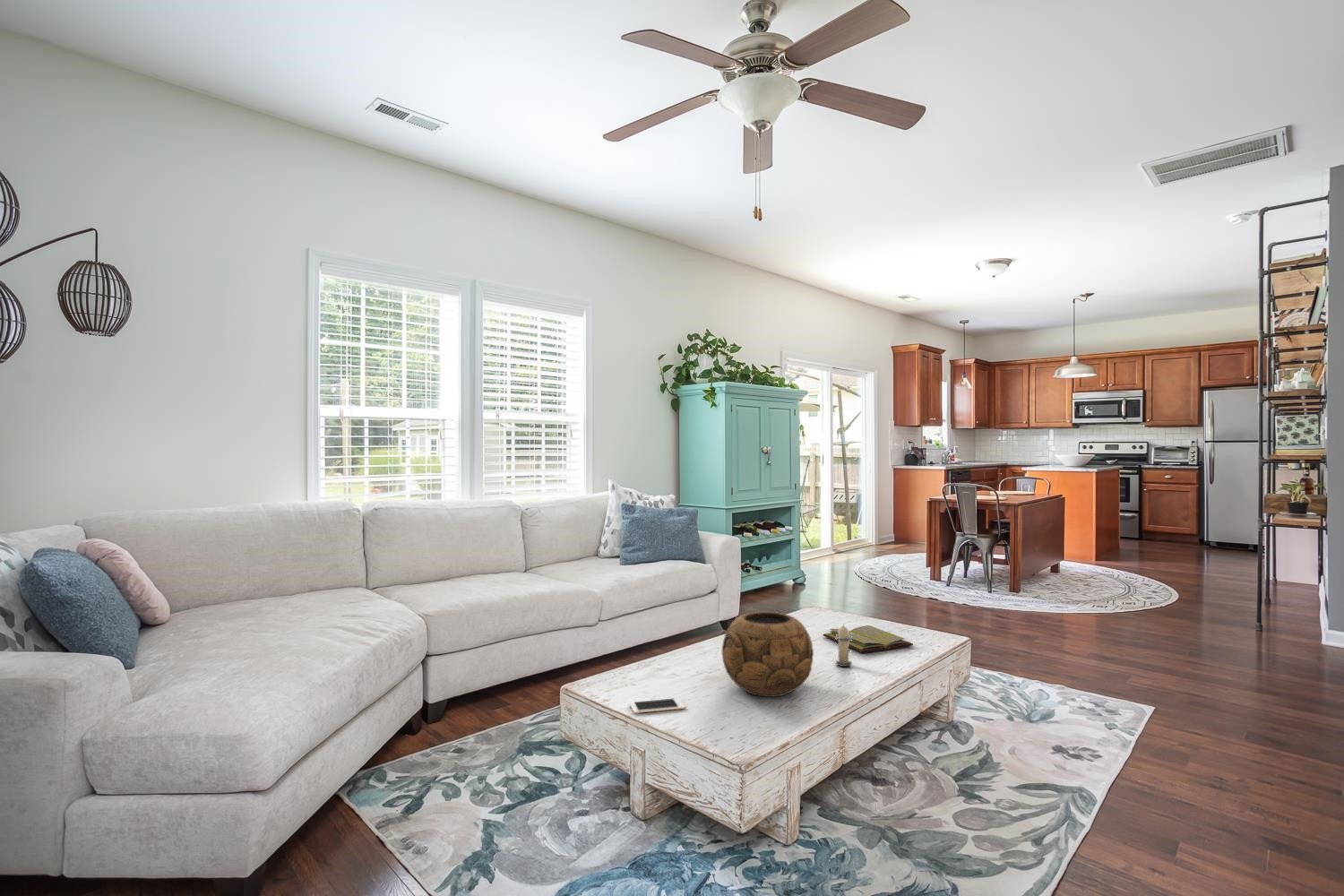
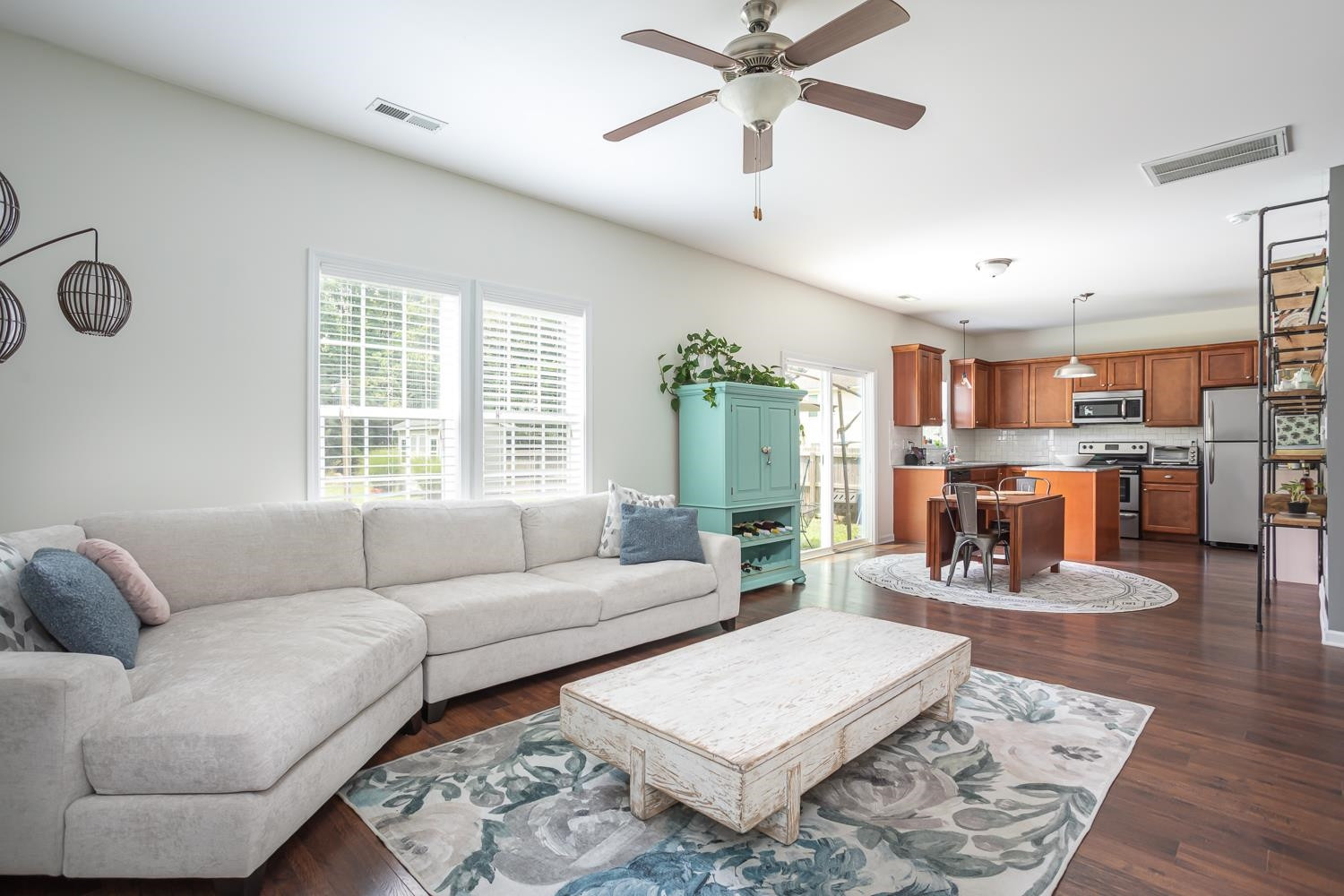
- cell phone (657, 705)
- decorative bowl (767, 653)
- candle (843, 644)
- diary (866, 637)
